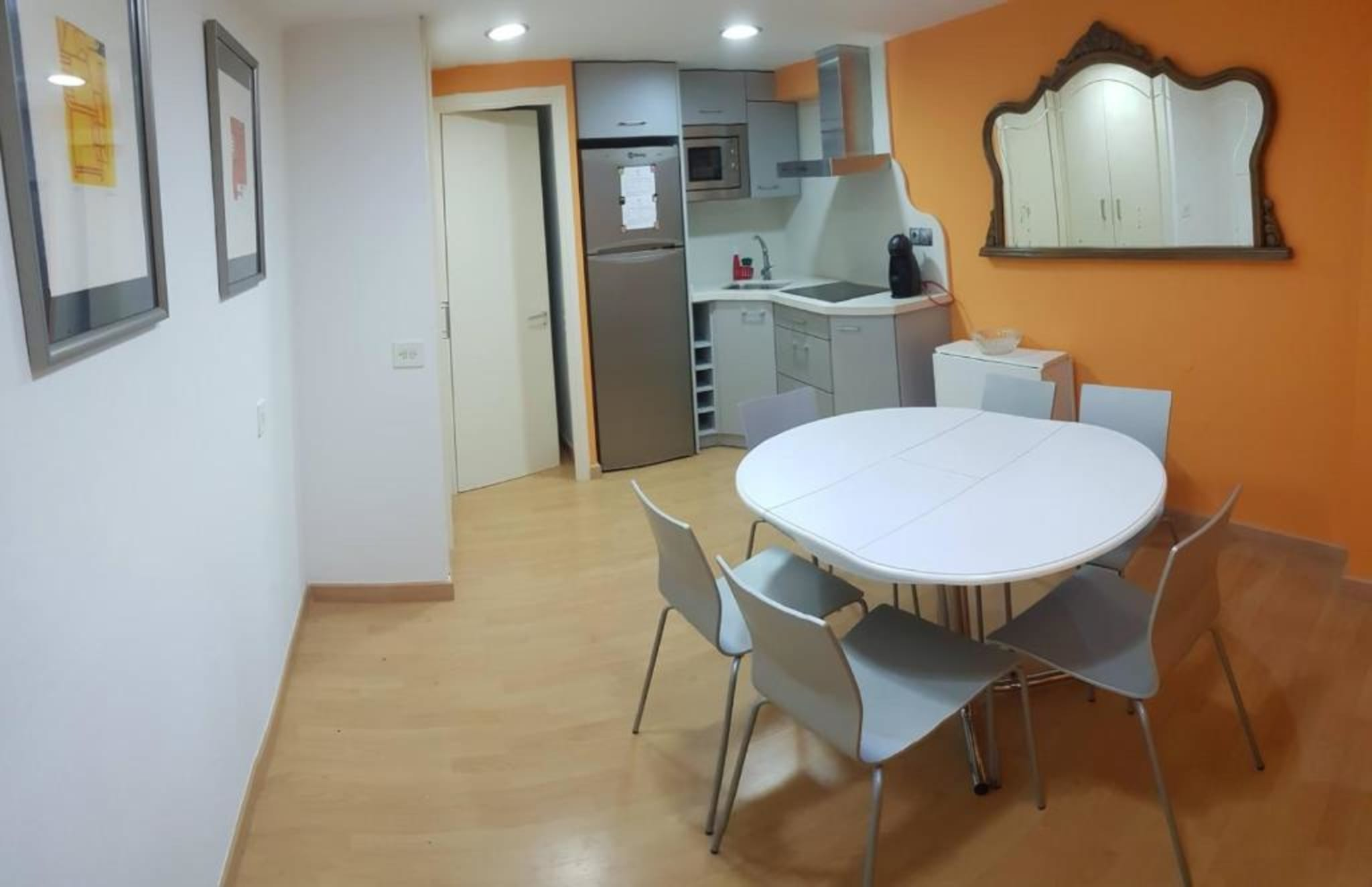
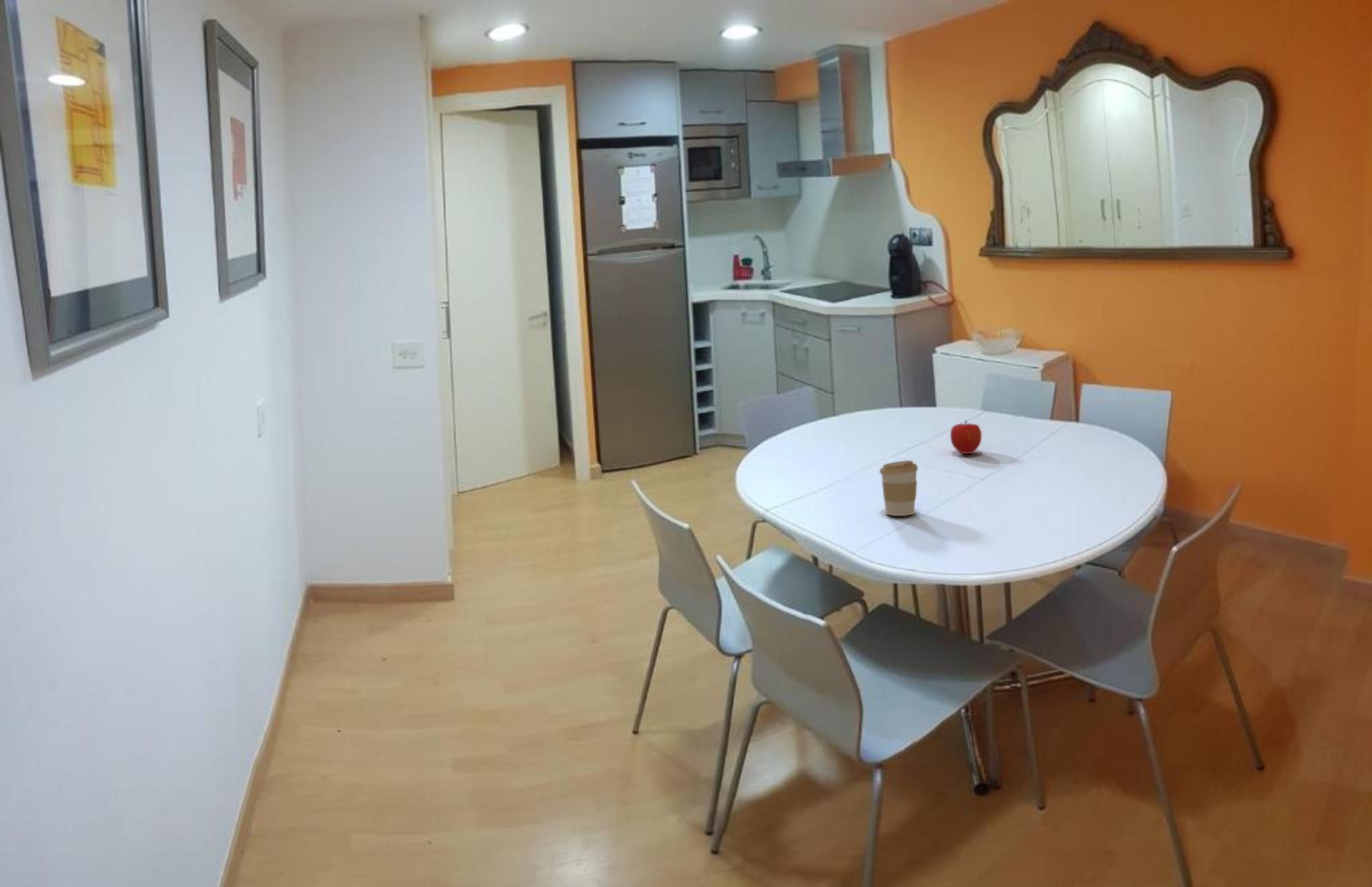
+ fruit (965, 437)
+ coffee cup (899, 487)
